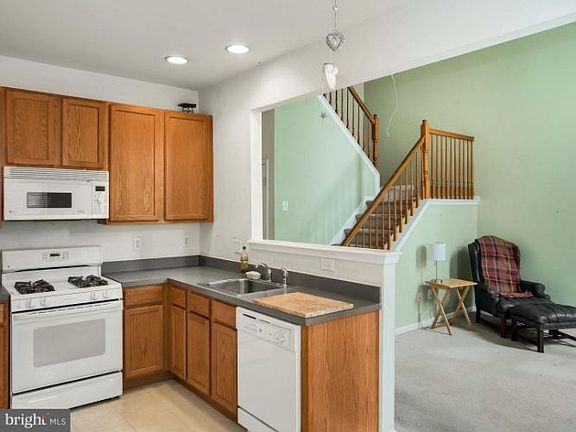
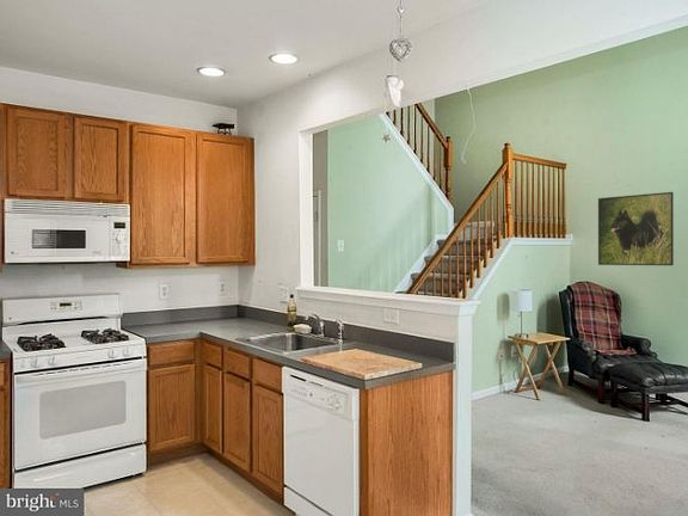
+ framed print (633, 229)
